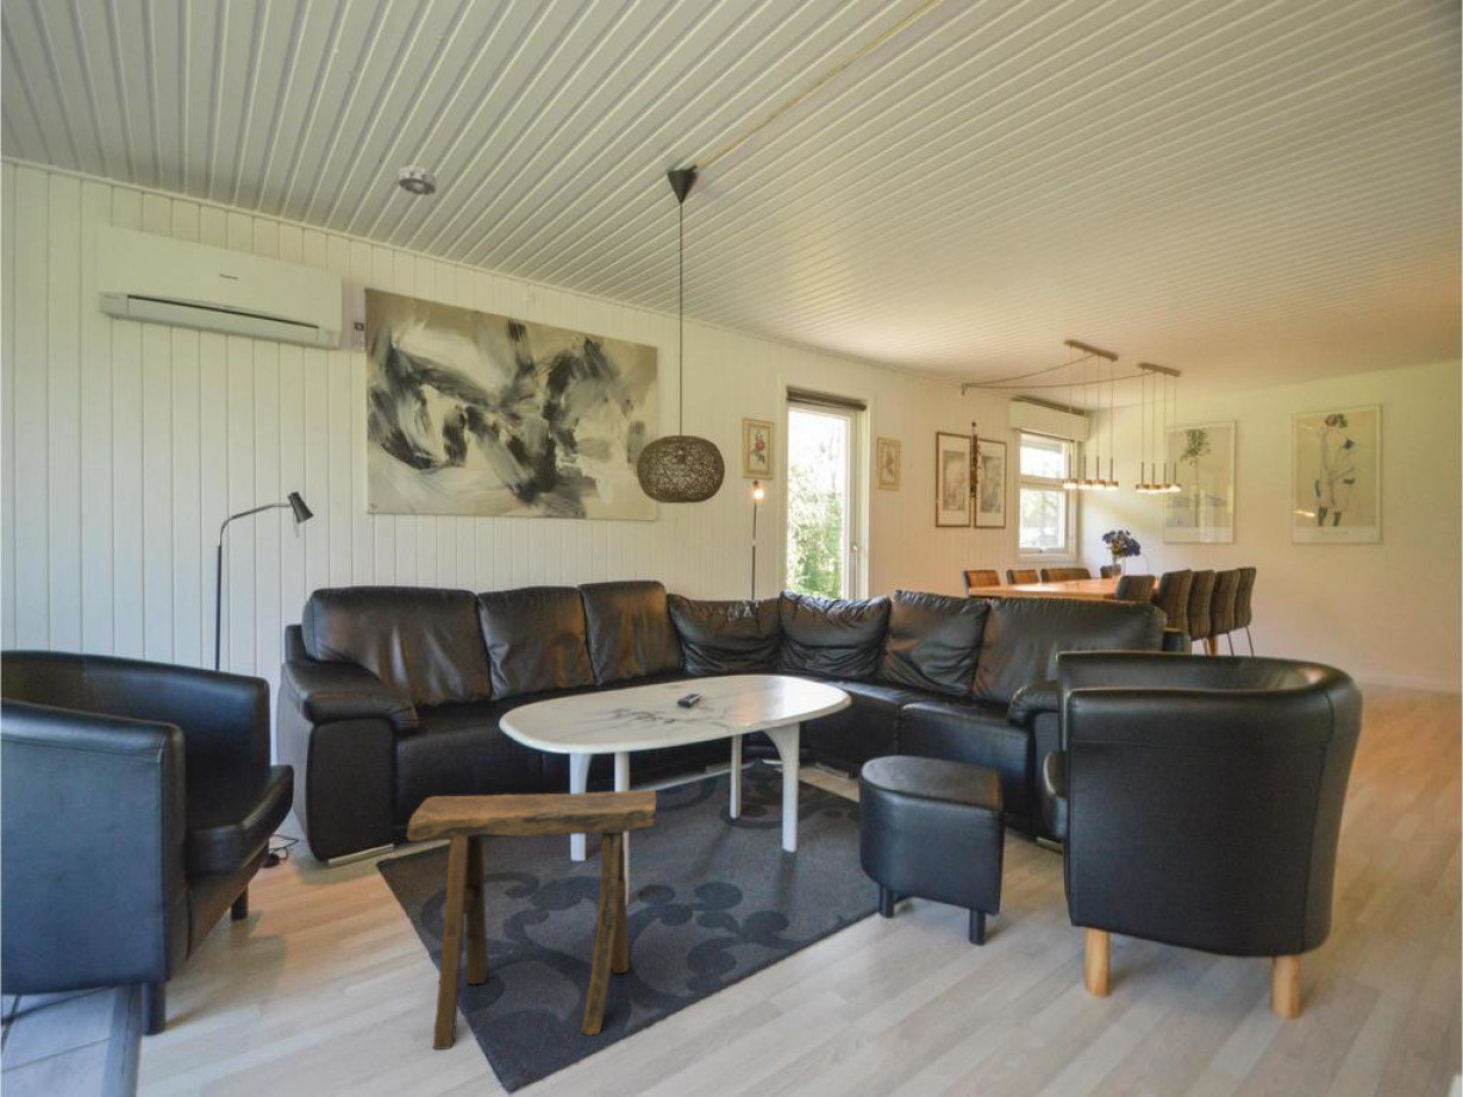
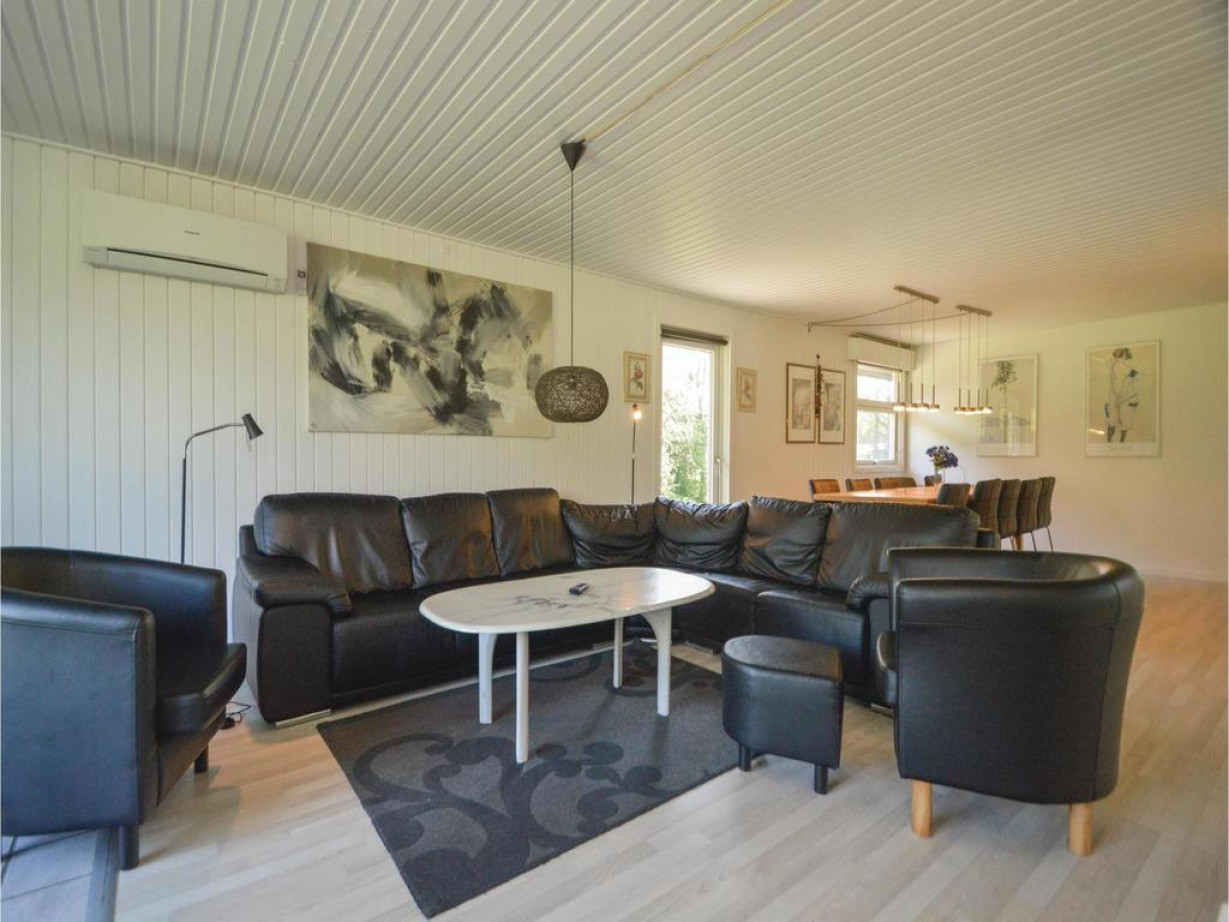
- smoke detector (417, 180)
- stool (484, 901)
